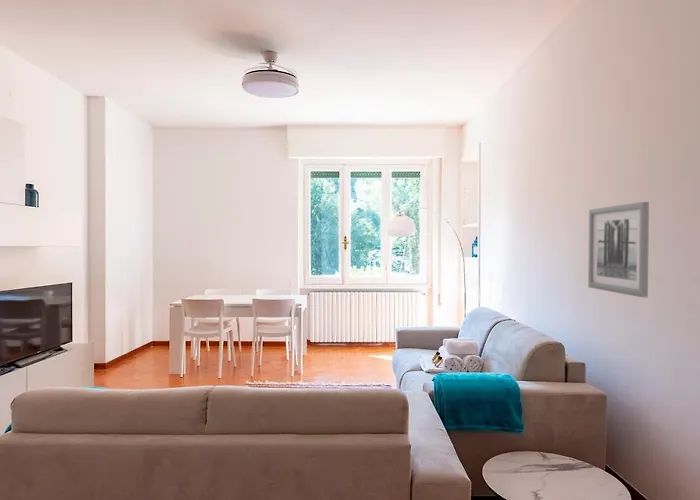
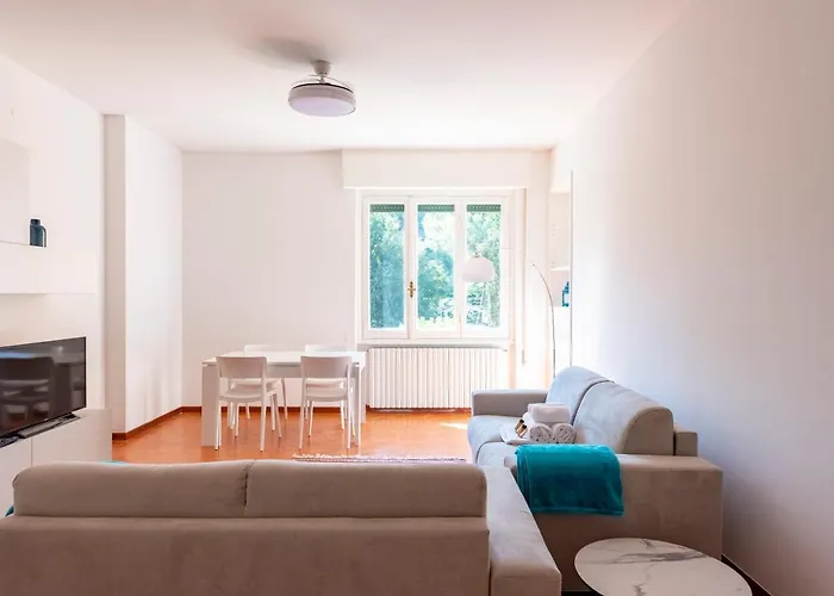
- wall art (615, 249)
